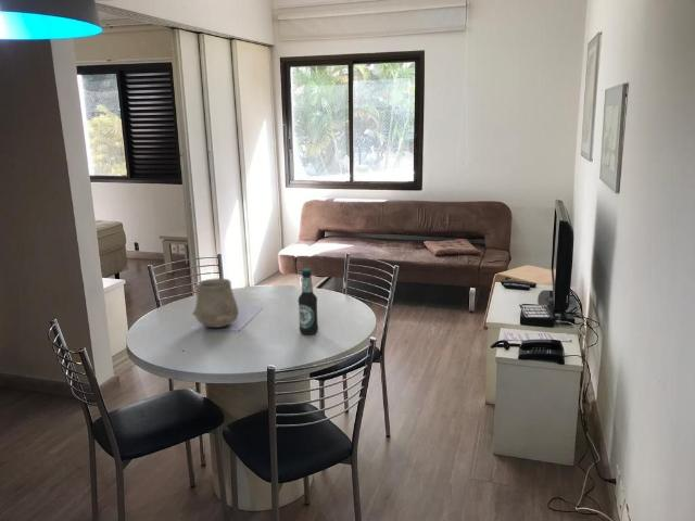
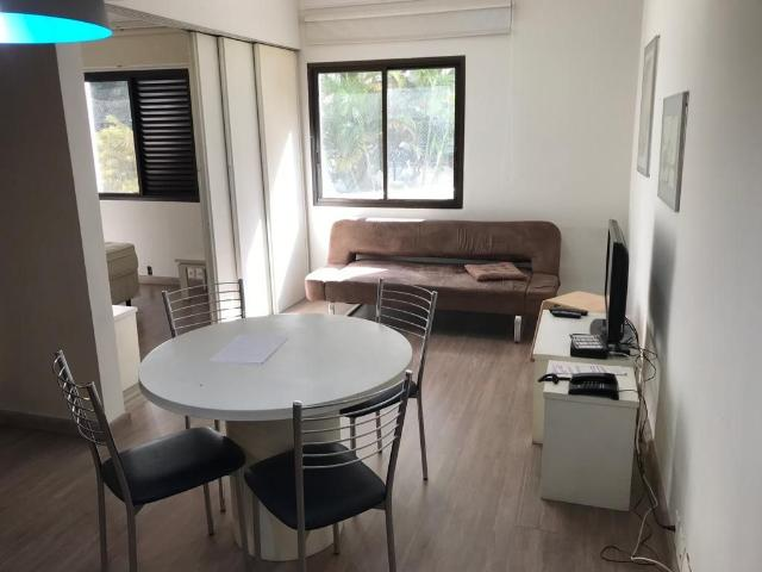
- ceramic cup (215, 304)
- bottle (307, 301)
